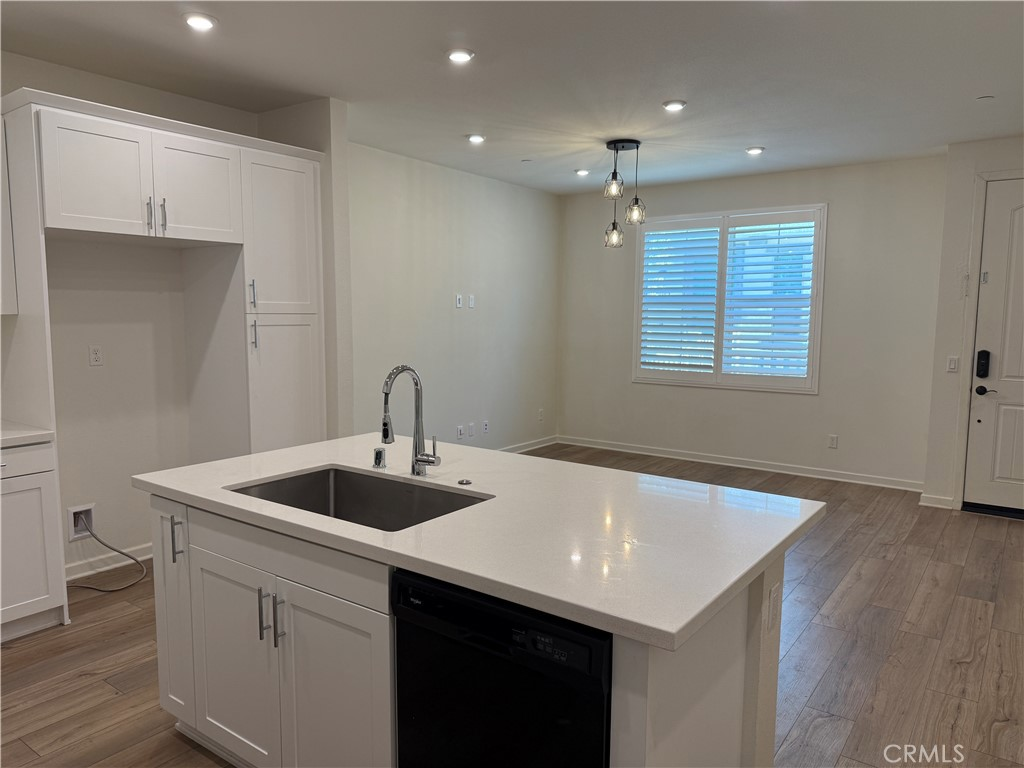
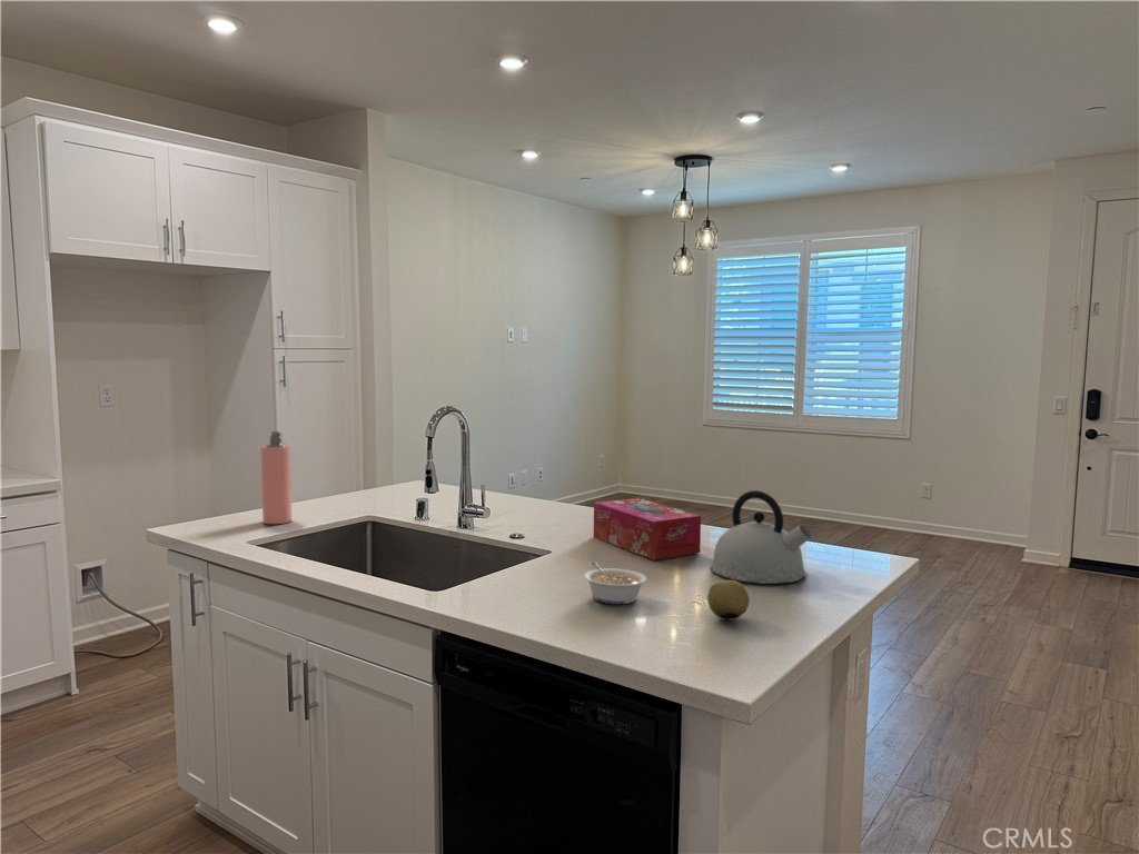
+ legume (612, 584)
+ kettle (762, 532)
+ fruit (727, 599)
+ tissue box (644, 526)
+ spray bottle (276, 476)
